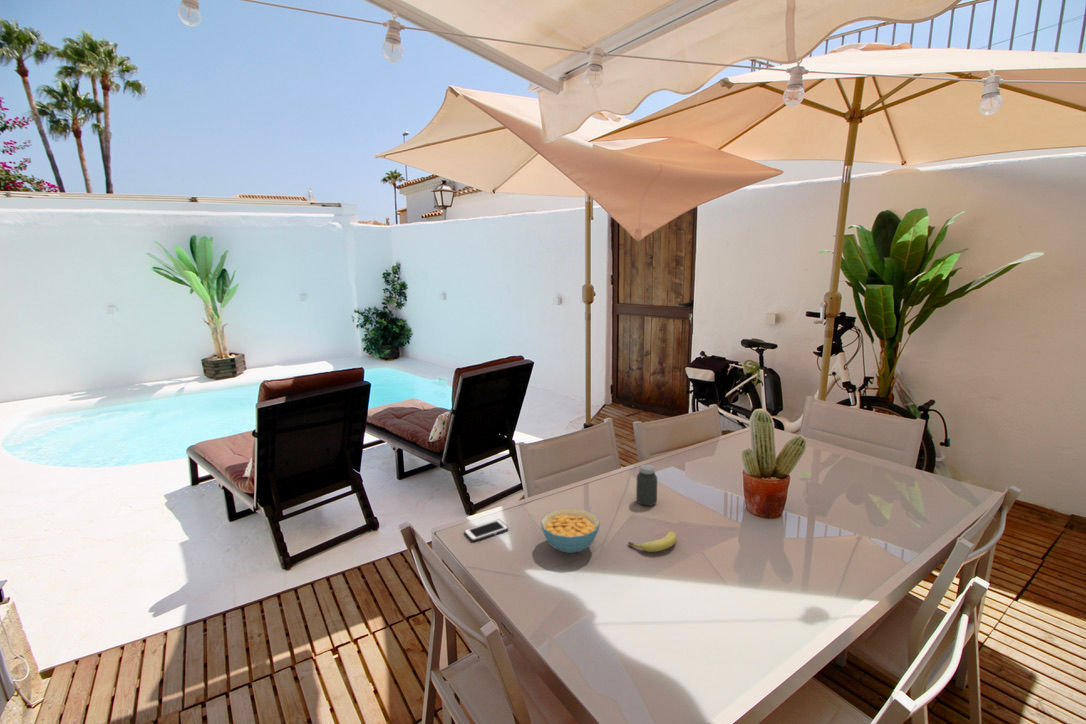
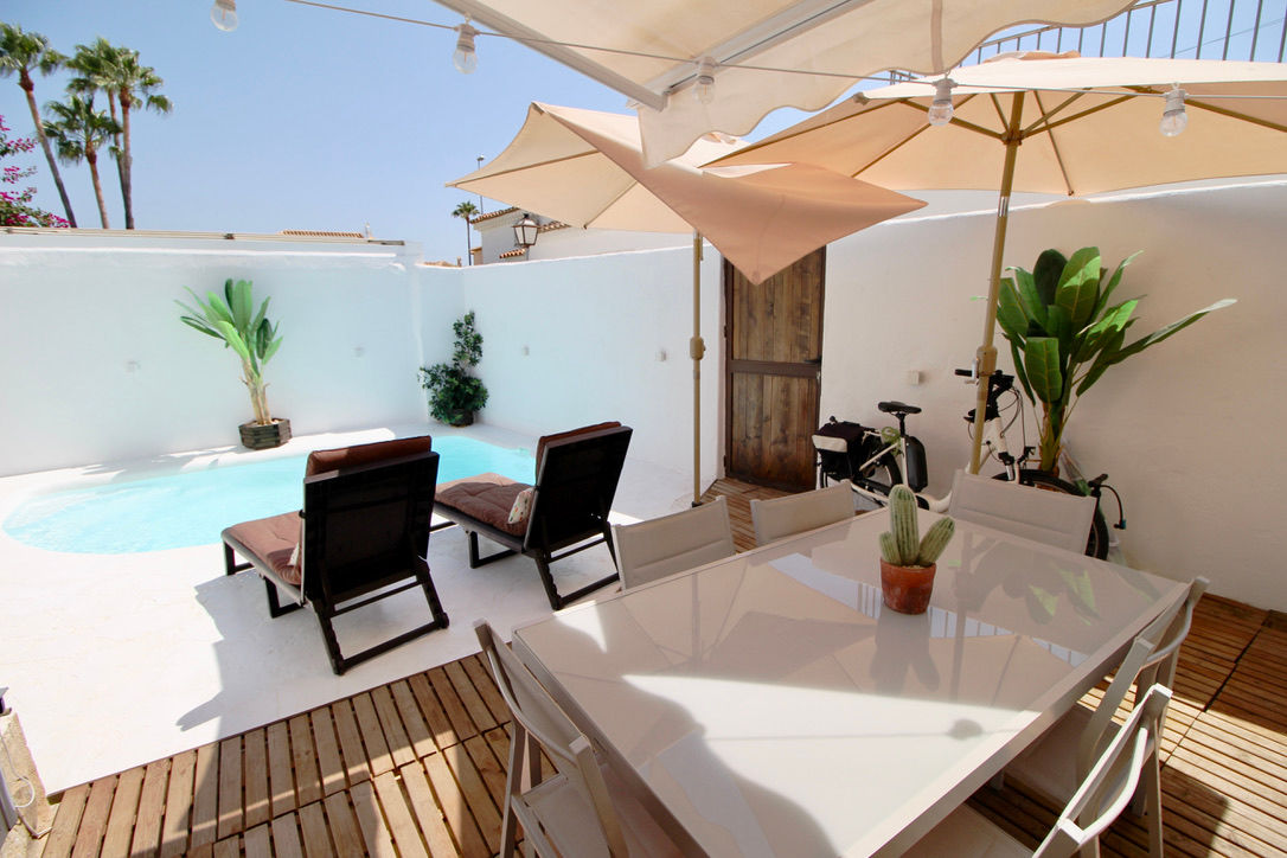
- cereal bowl (570, 535)
- fruit (656, 541)
- cell phone (486, 530)
- jar (646, 484)
